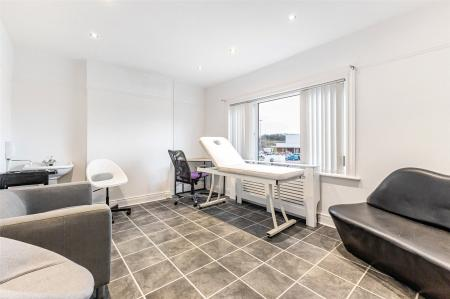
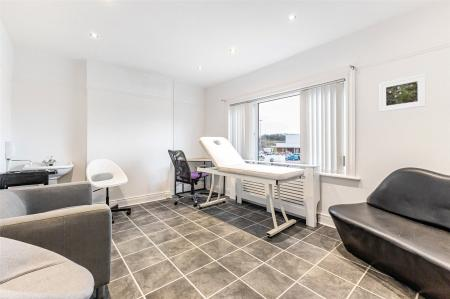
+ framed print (401, 94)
